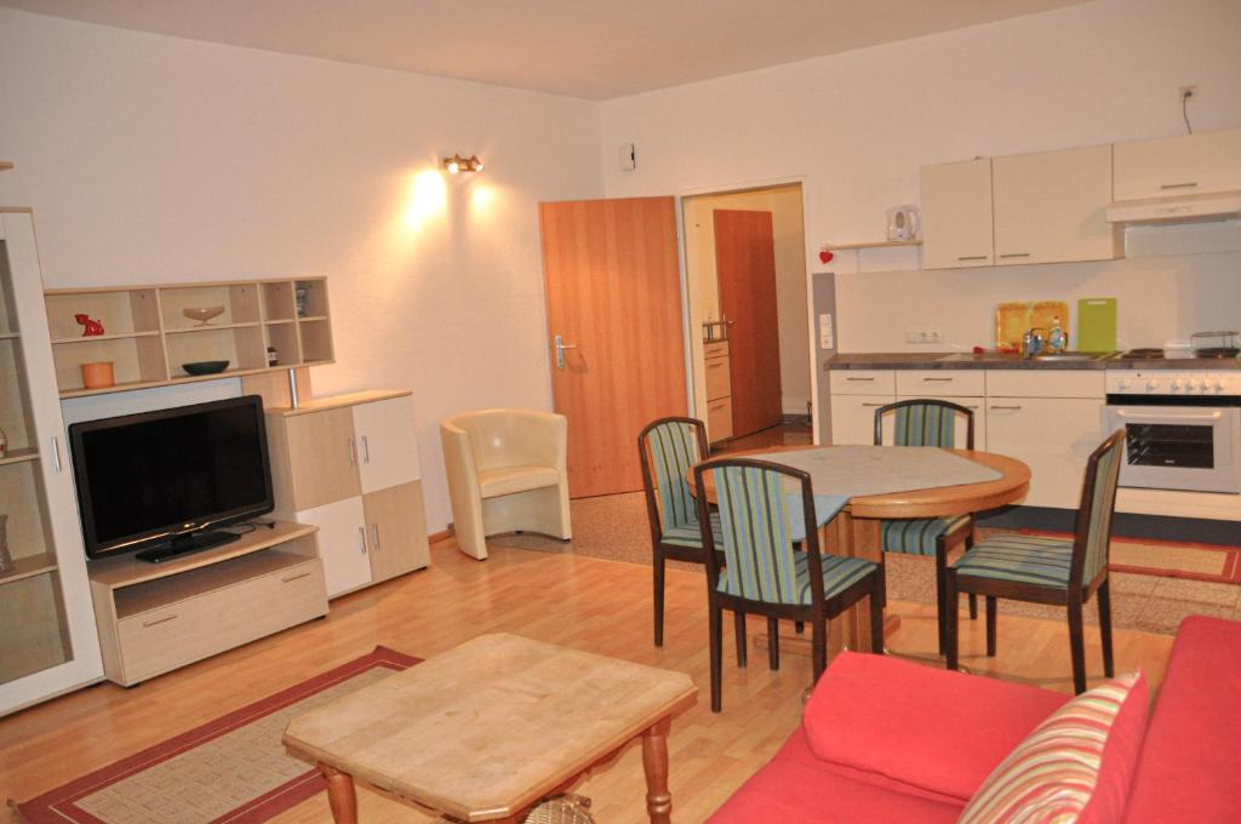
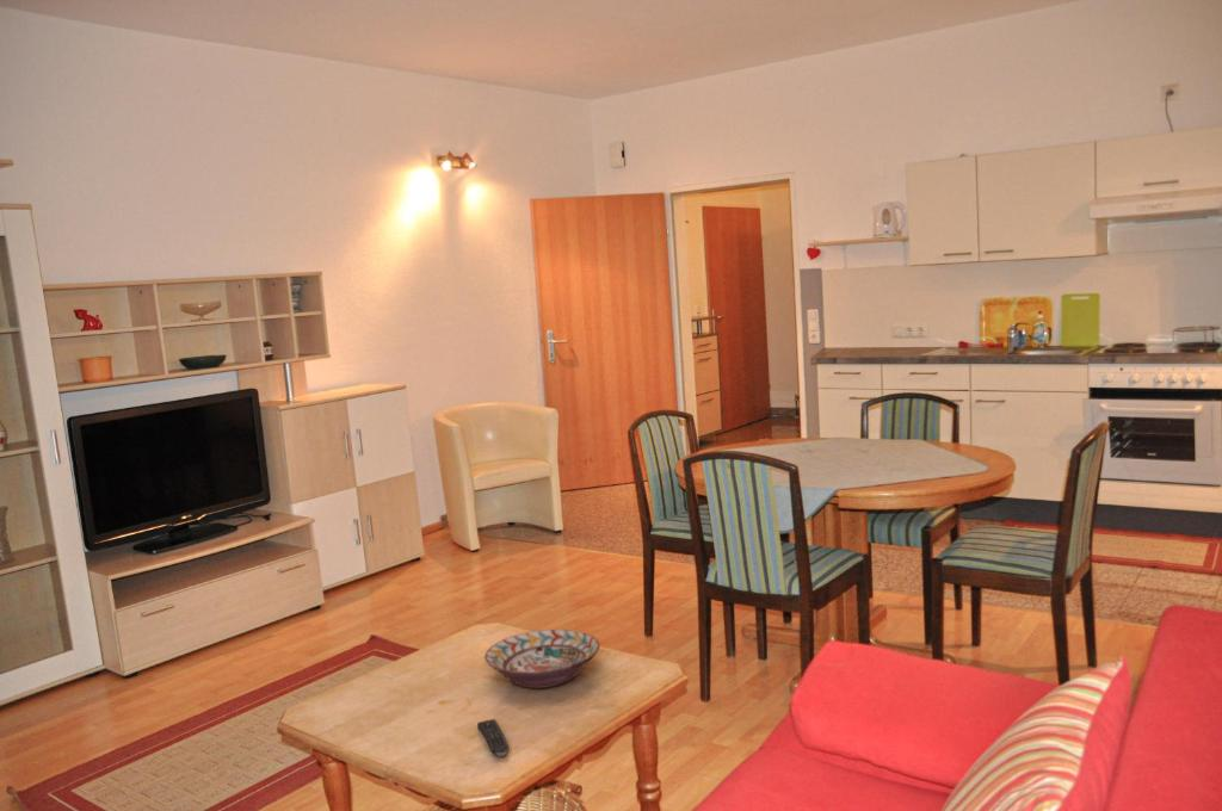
+ decorative bowl (543, 663)
+ remote control (494, 737)
